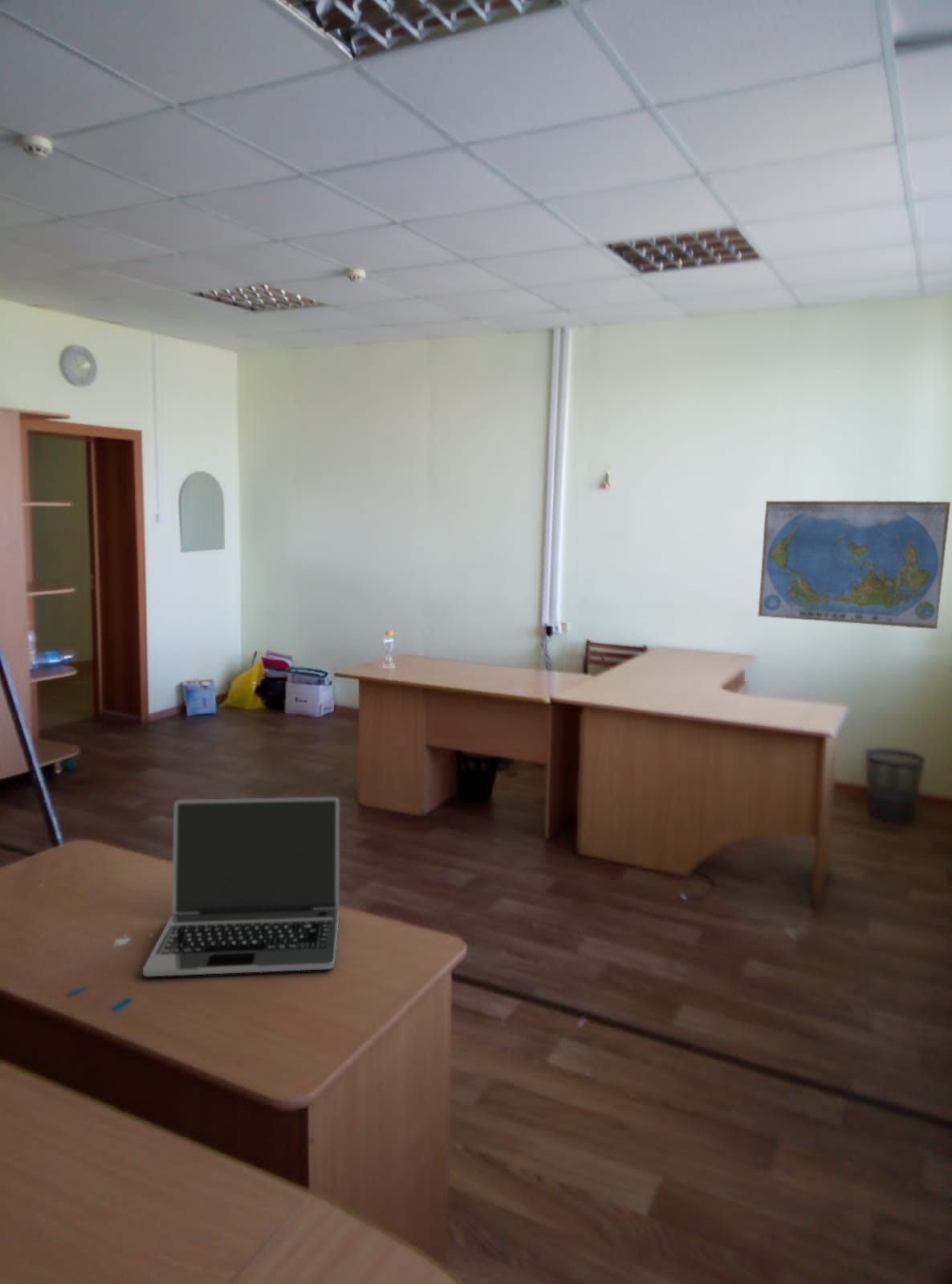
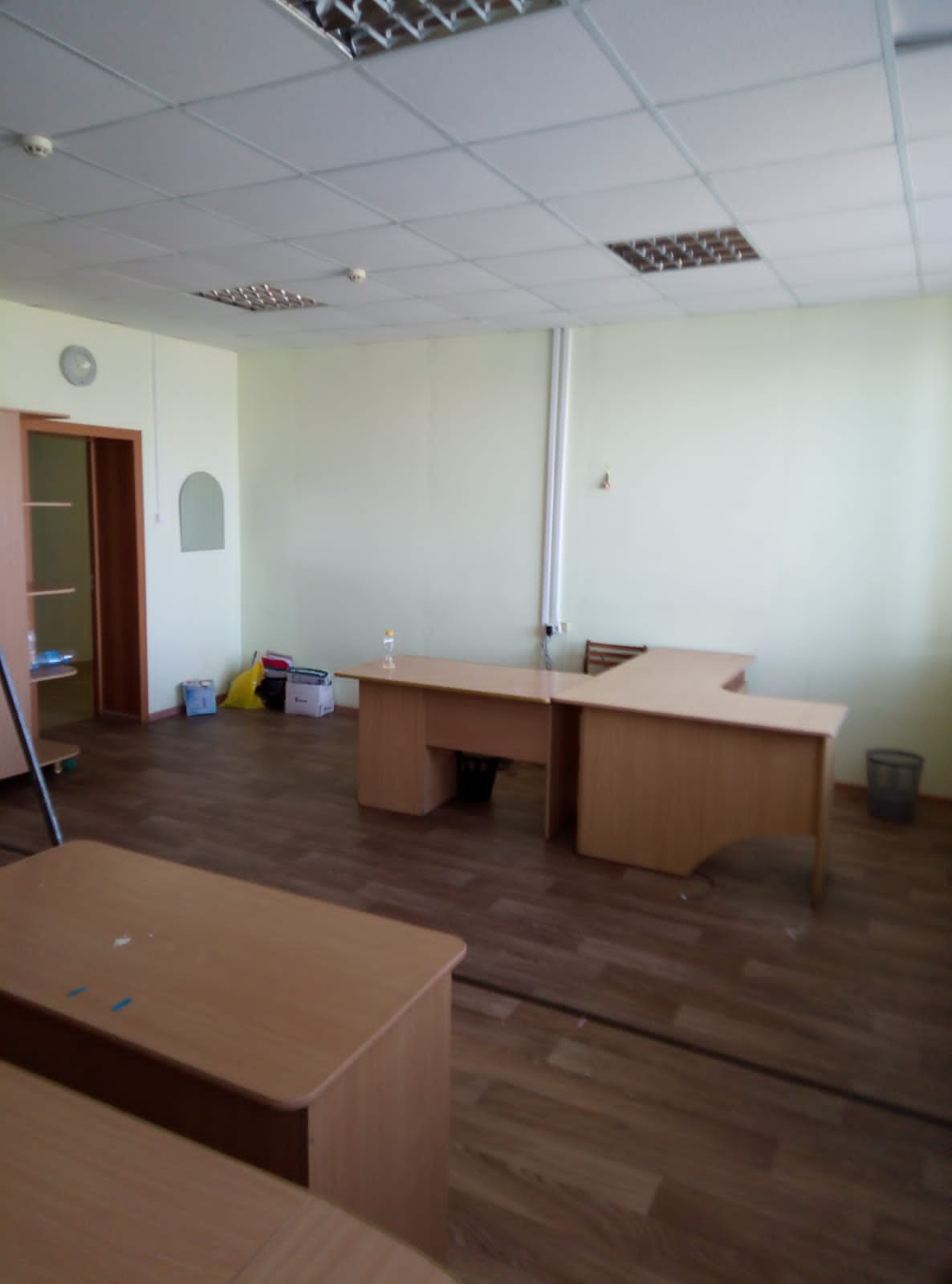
- laptop (249, 879)
- world map (848, 562)
